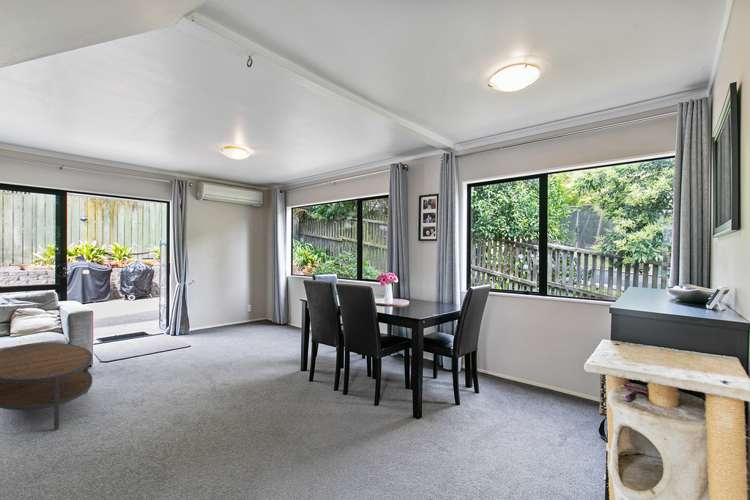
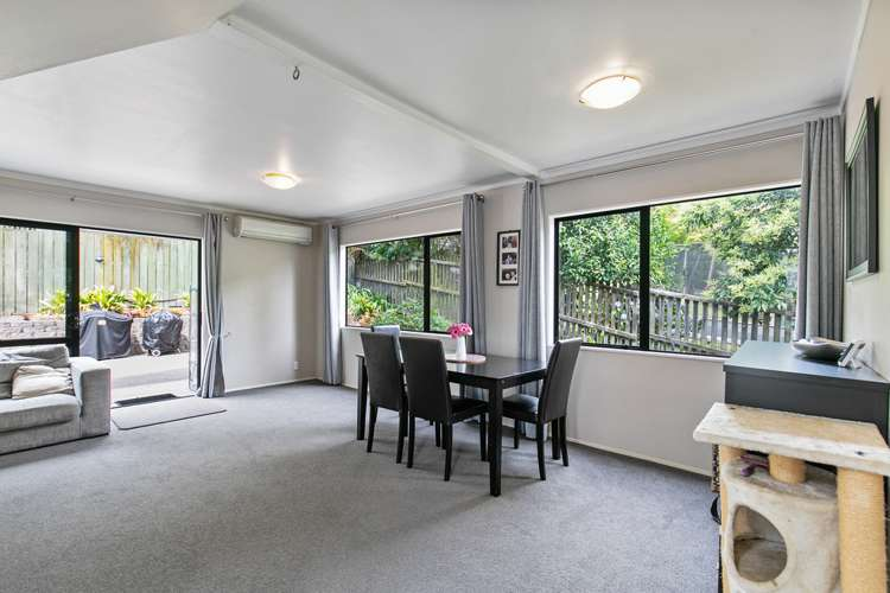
- coffee table (38, 381)
